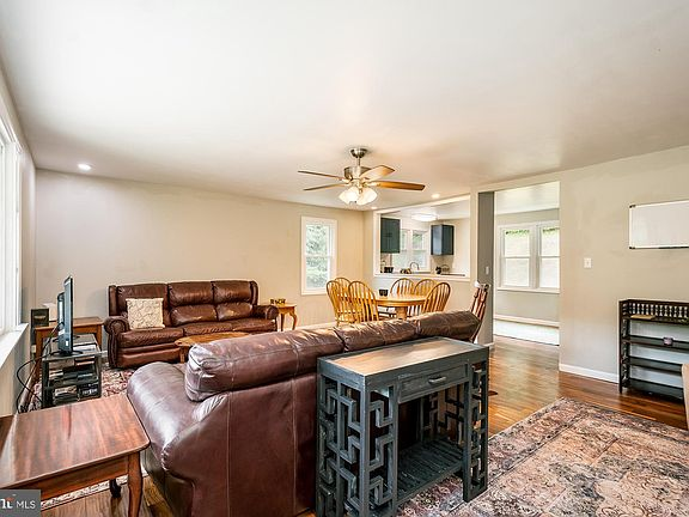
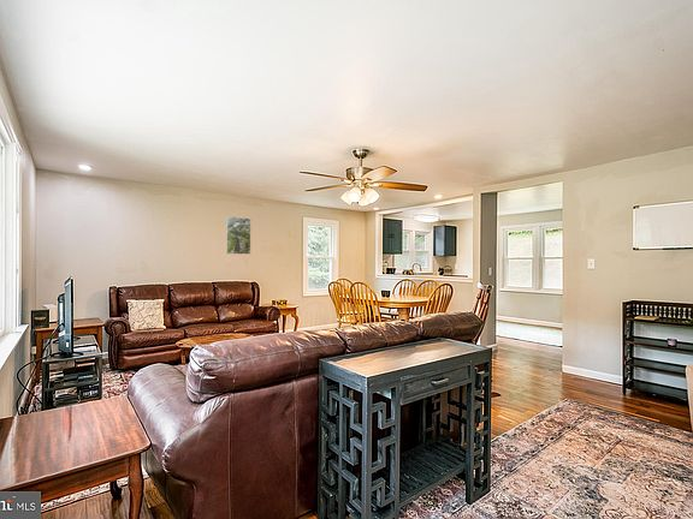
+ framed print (238, 235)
